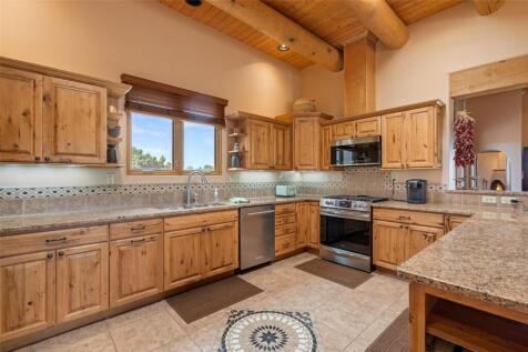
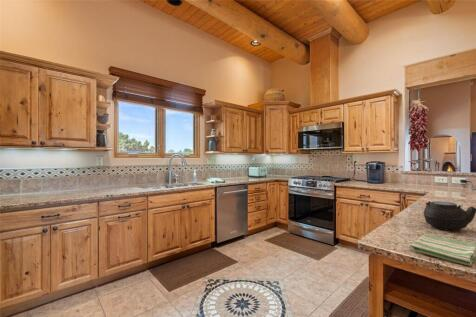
+ teapot (449, 216)
+ dish towel (444, 246)
